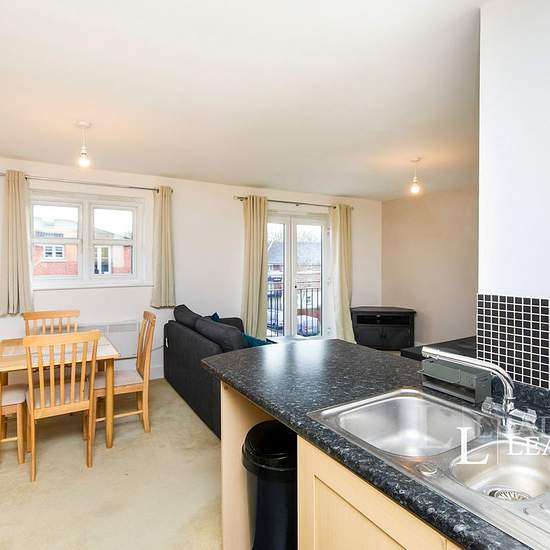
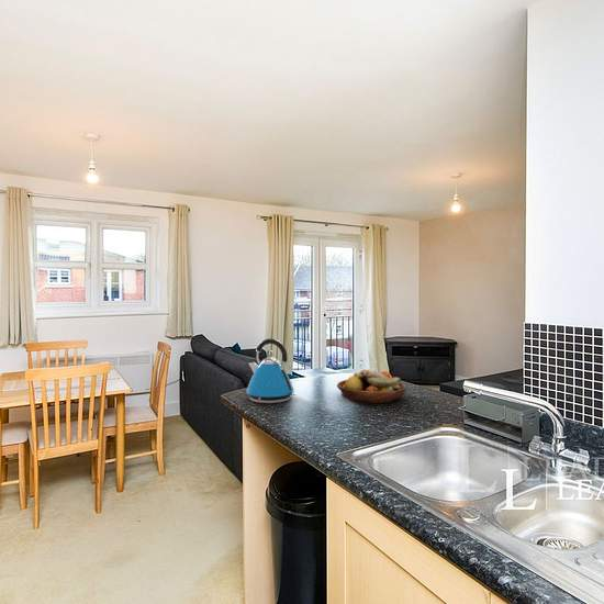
+ kettle (271, 368)
+ fruit bowl (371, 382)
